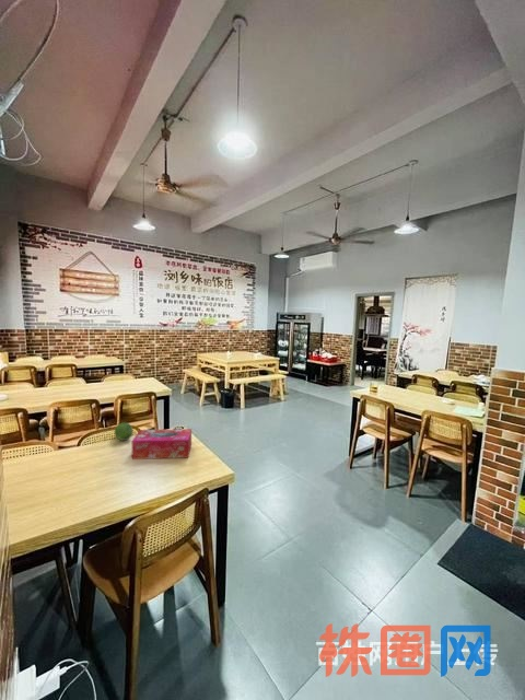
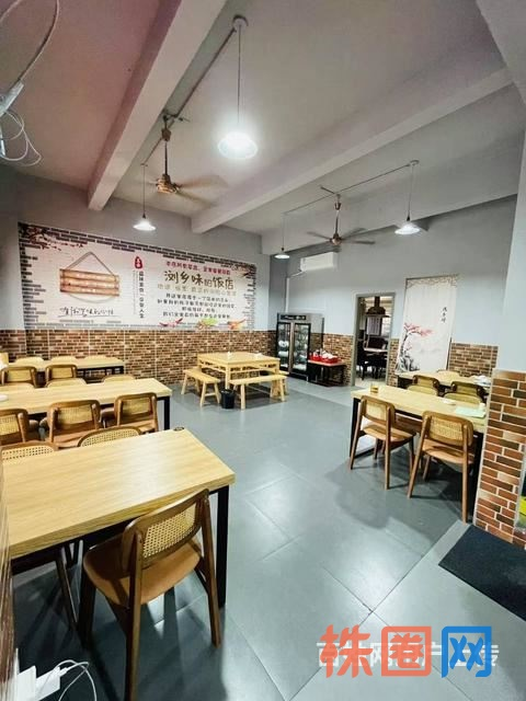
- tissue box (163, 443)
- fruit (124, 430)
